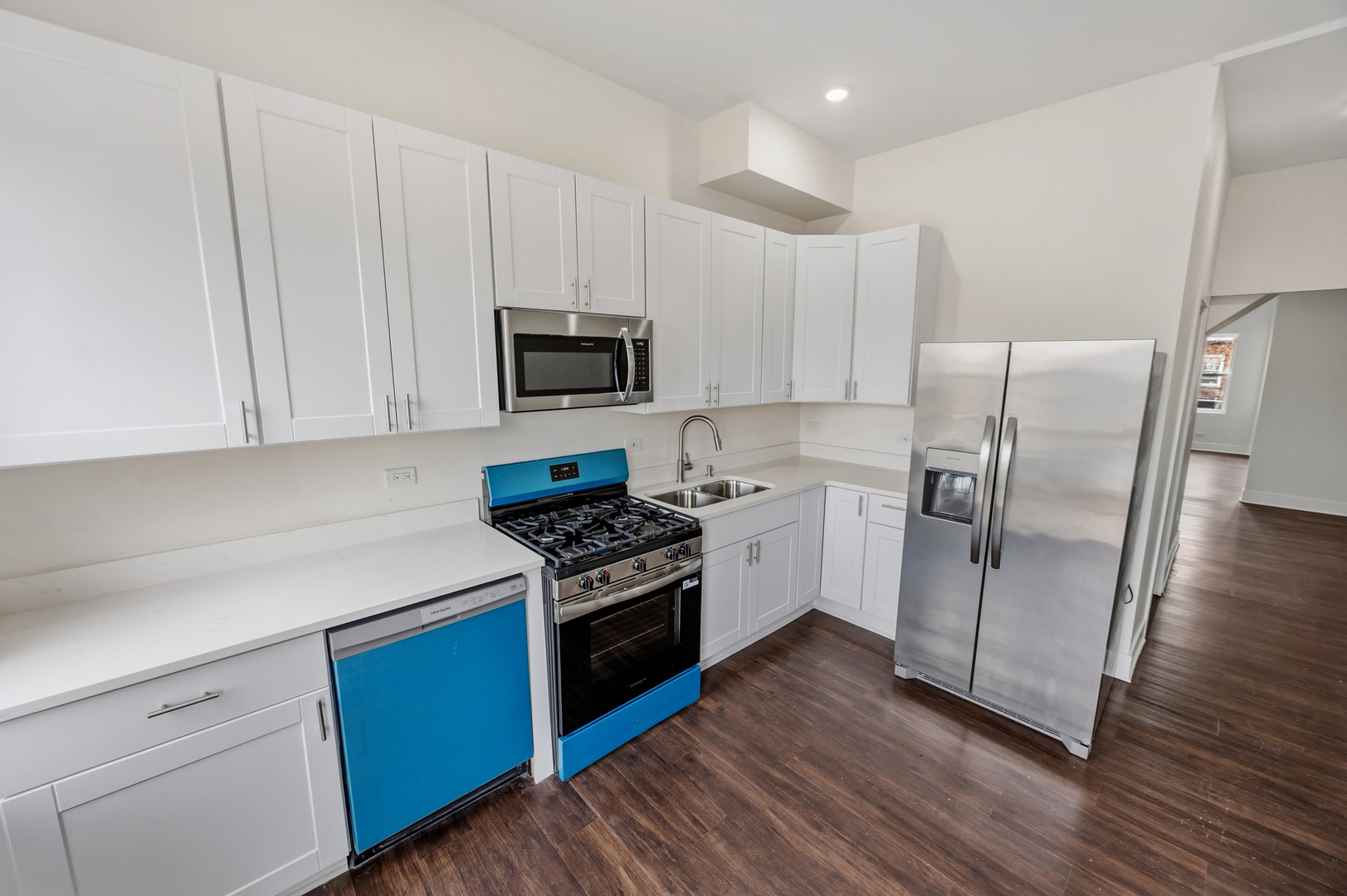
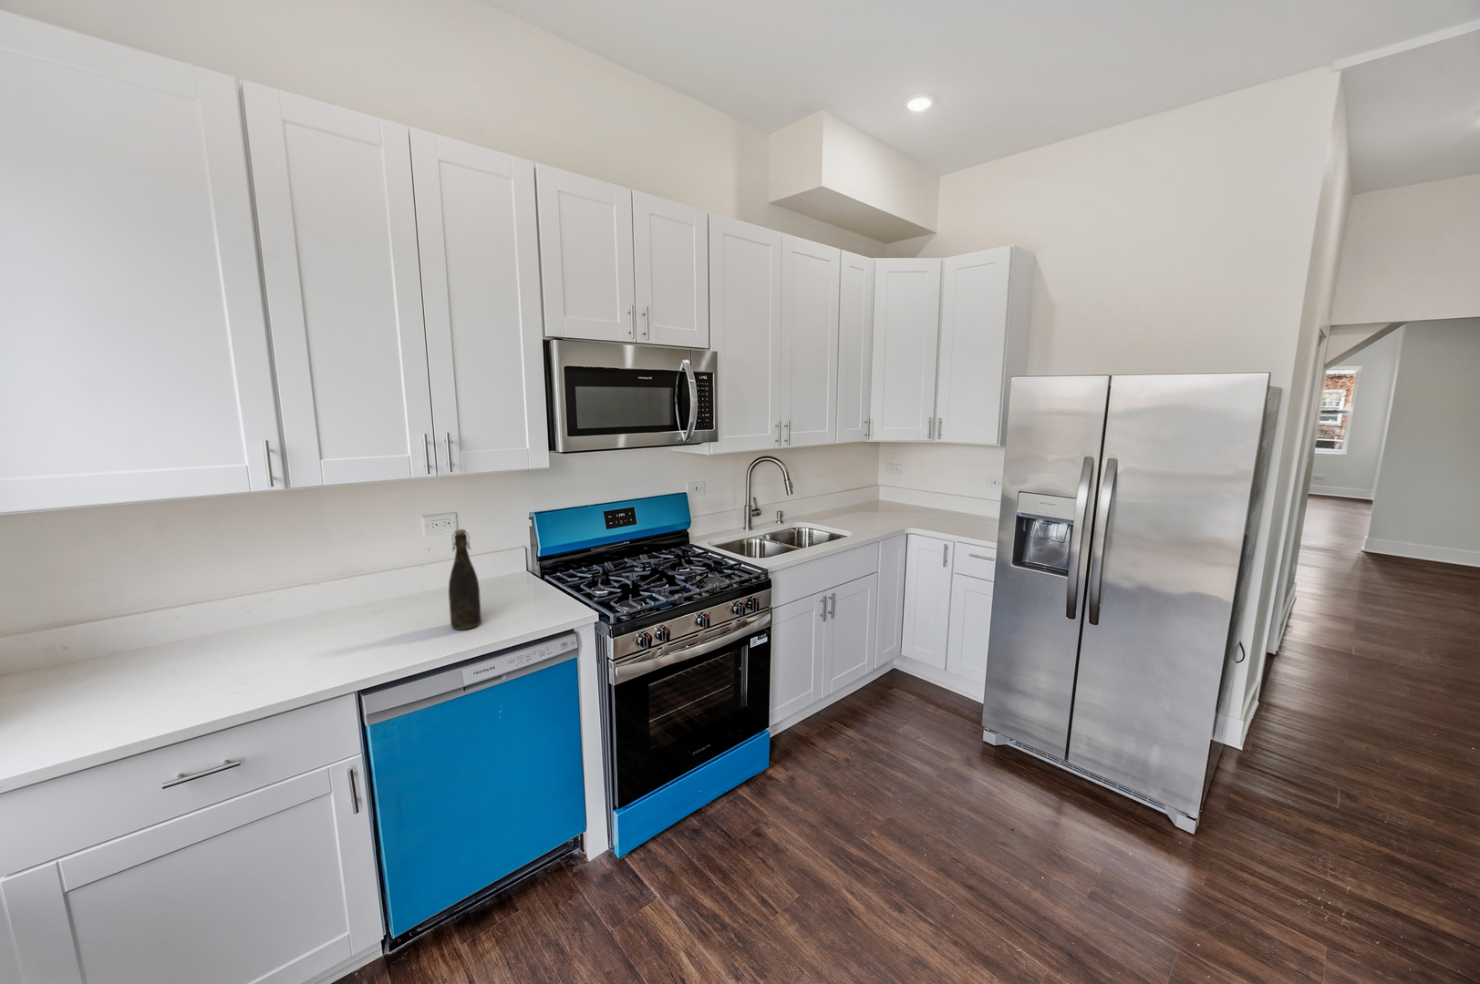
+ bottle (464, 578)
